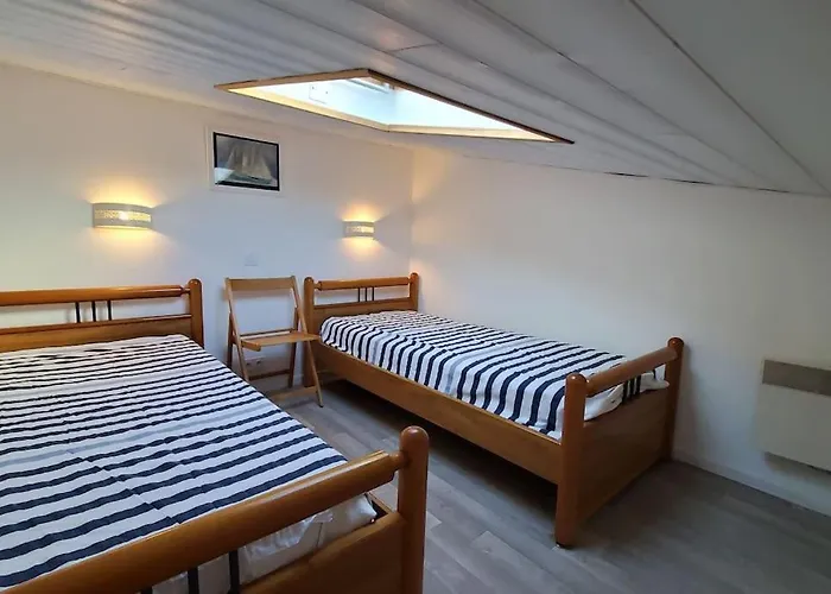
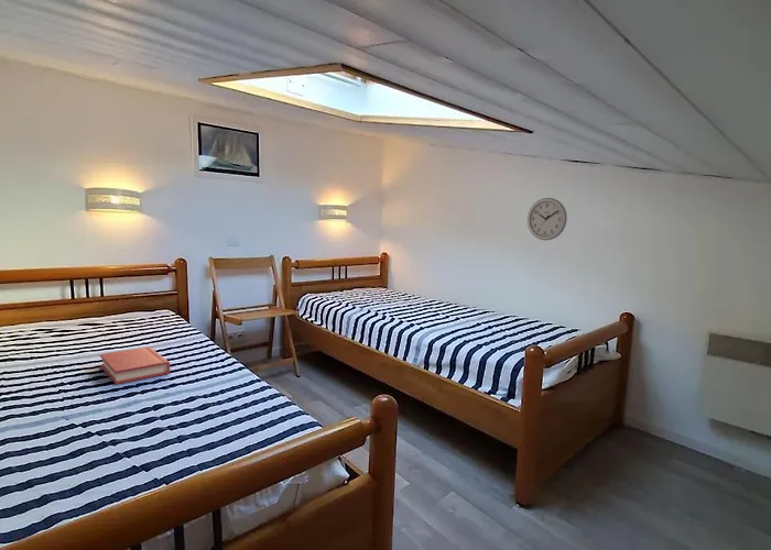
+ wall clock (545, 219)
+ hardback book (134, 363)
